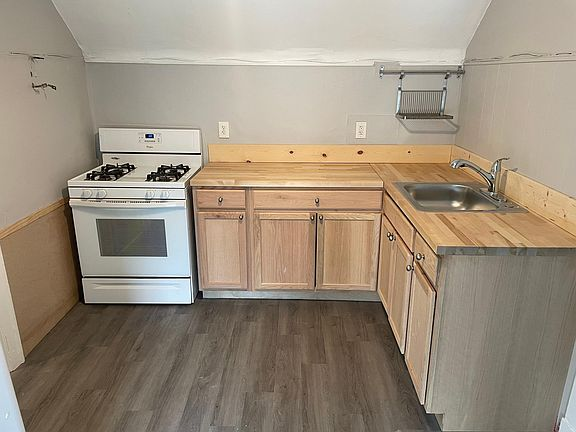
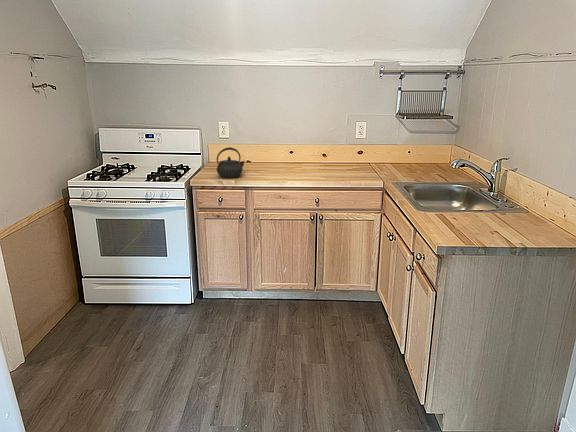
+ kettle (231, 162)
